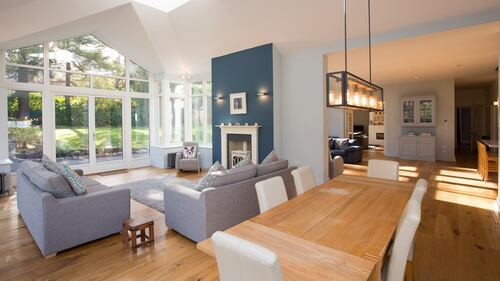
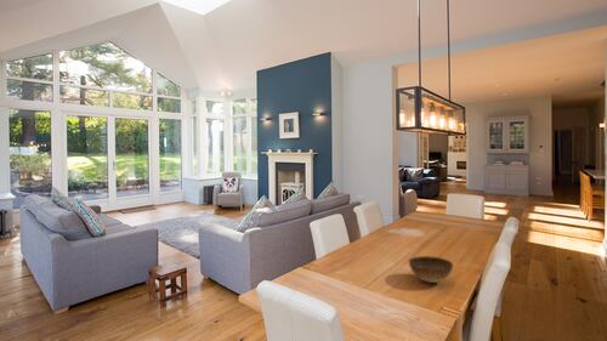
+ bowl (430, 271)
